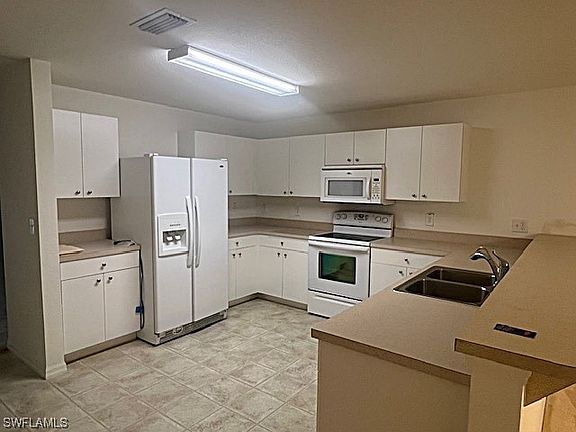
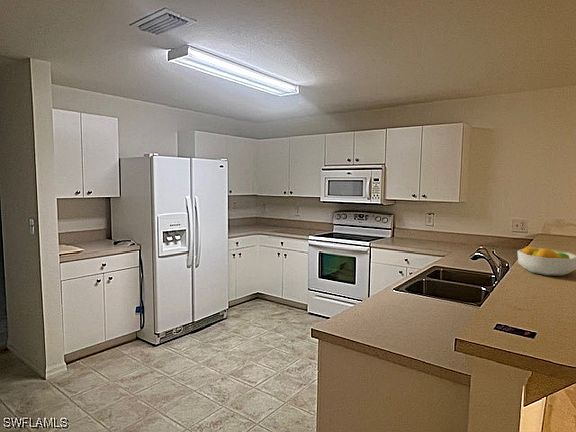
+ fruit bowl (546, 257)
